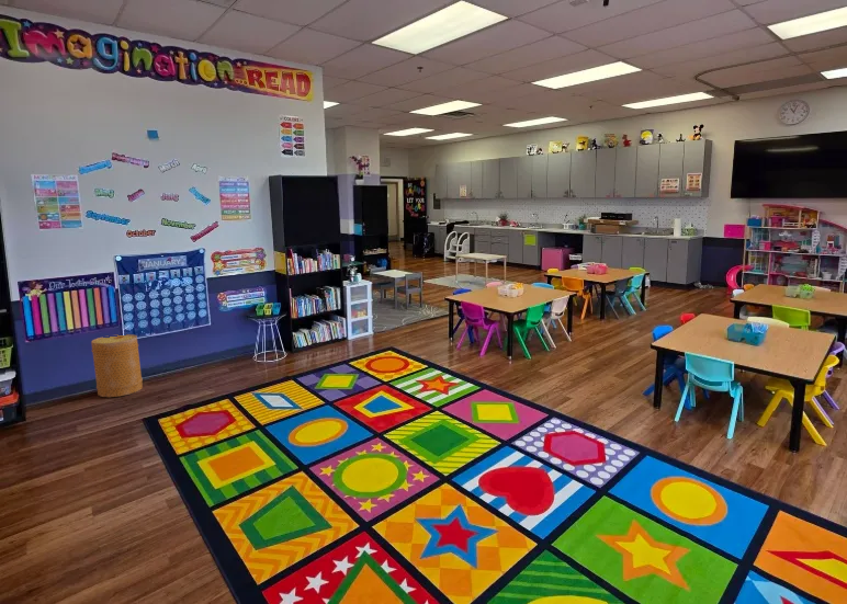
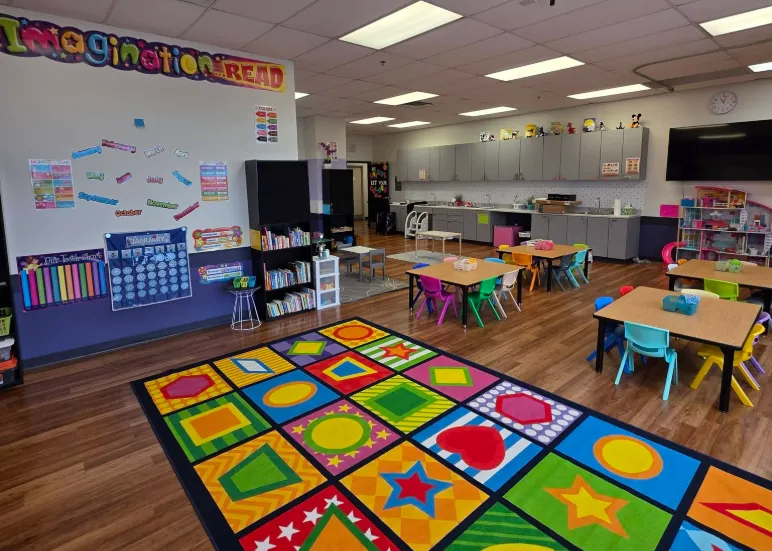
- basket (117, 364)
